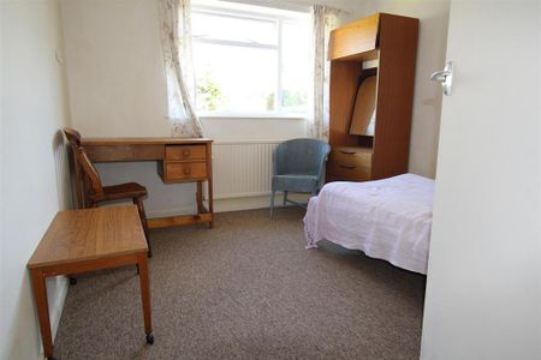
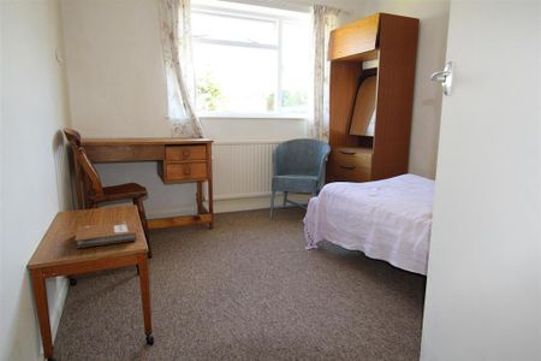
+ notebook (108, 232)
